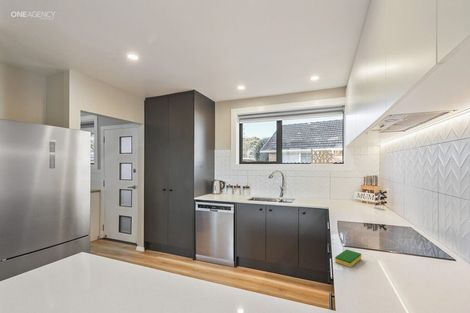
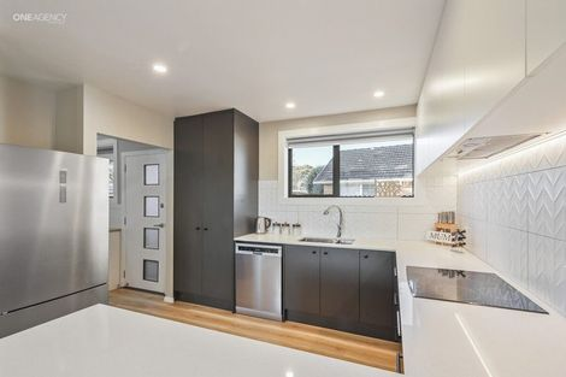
- dish sponge (348, 257)
